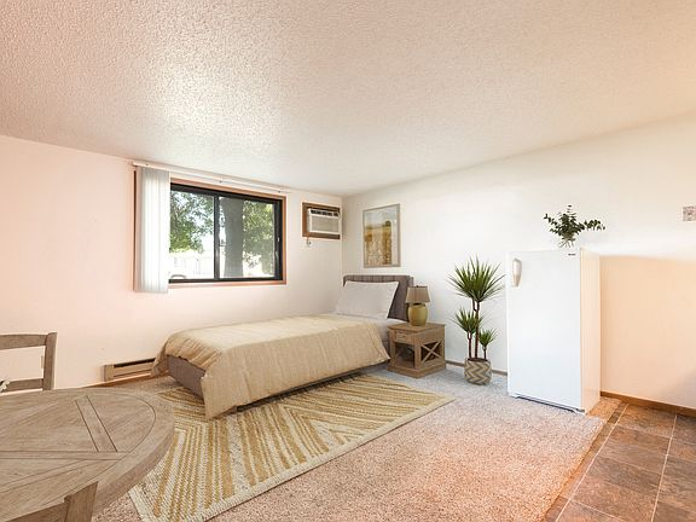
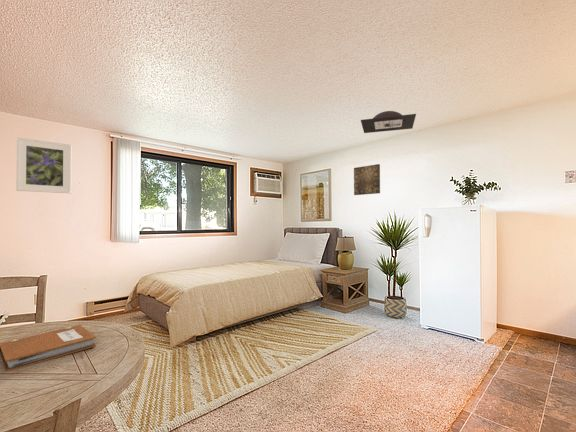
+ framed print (45, 166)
+ notebook (50, 343)
+ ceiling light (387, 119)
+ wall art (366, 180)
